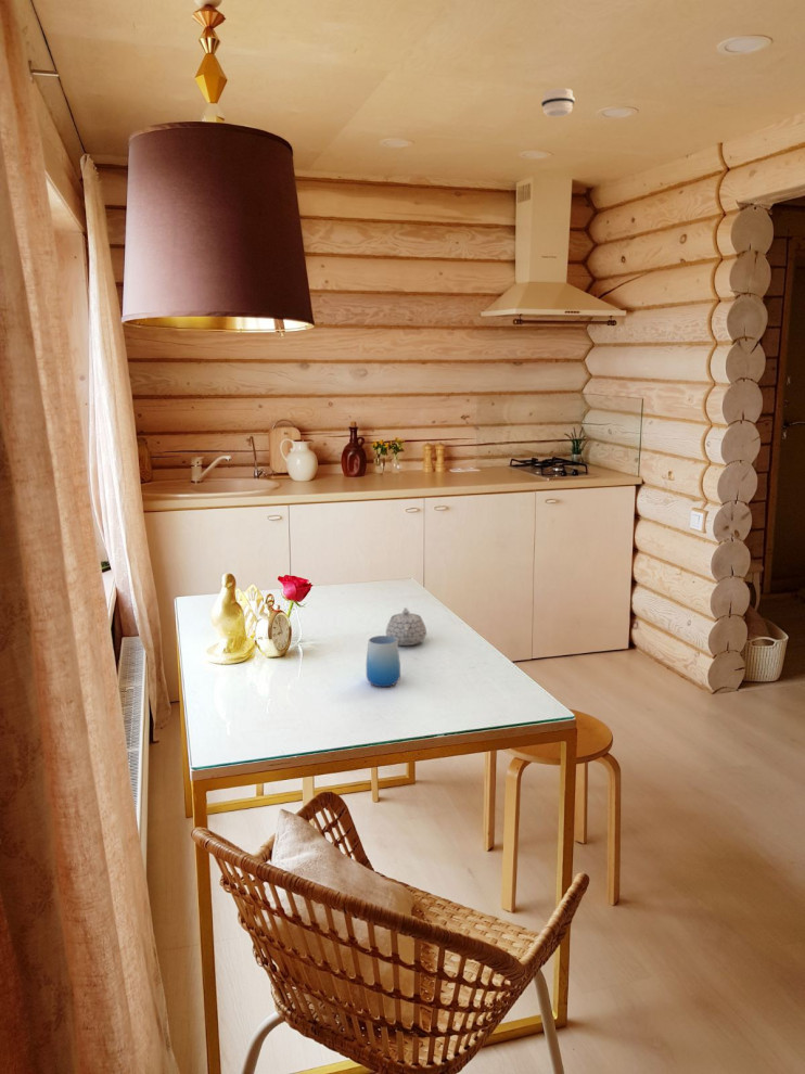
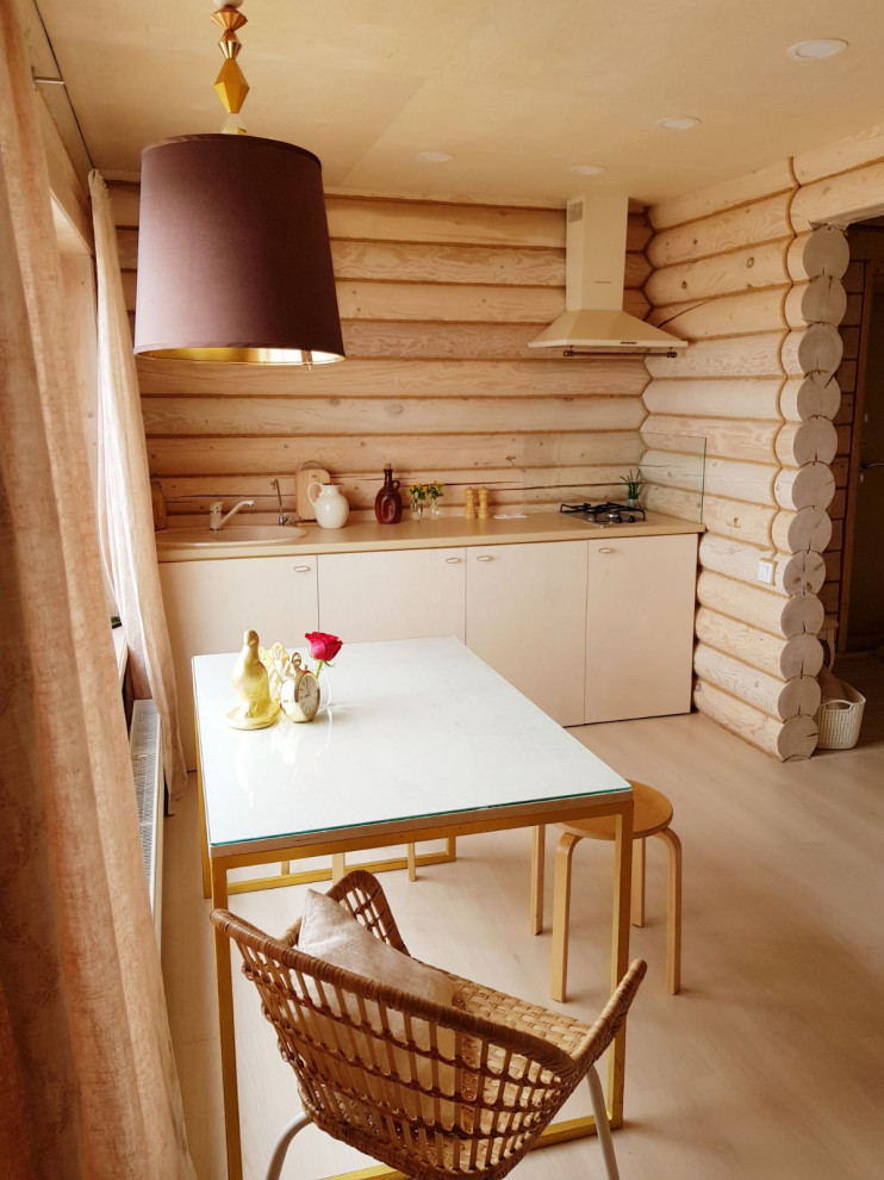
- smoke detector (558, 103)
- cup (383, 661)
- teapot (406, 625)
